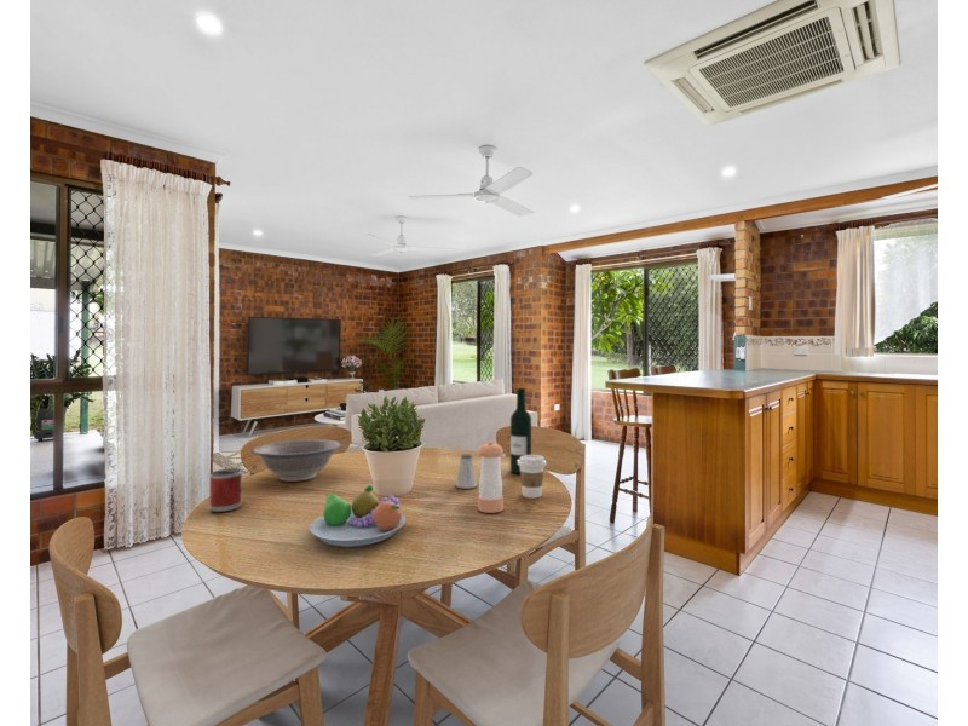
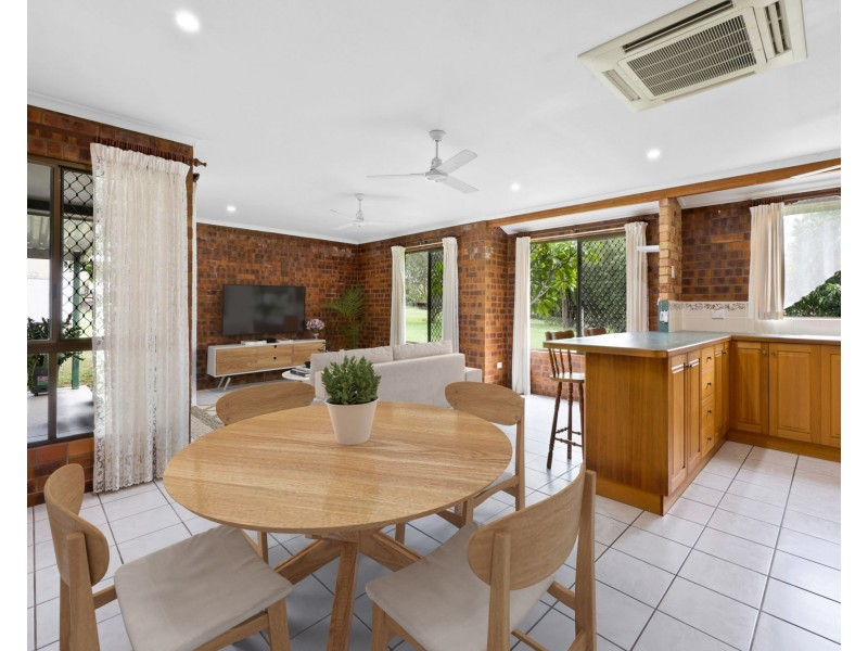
- coffee cup (531, 476)
- fruit bowl (357, 512)
- saltshaker (466, 469)
- pepper shaker (490, 474)
- wine bottle (520, 430)
- mug (227, 488)
- bowl (298, 461)
